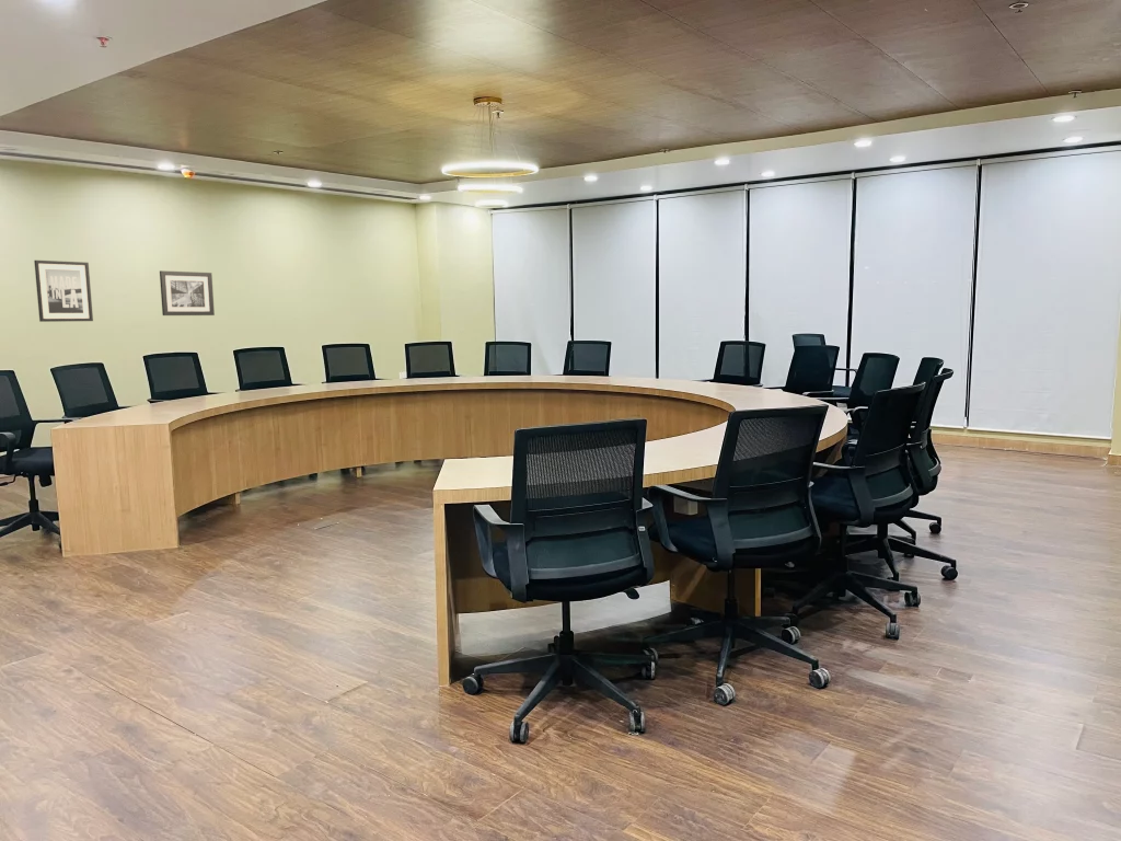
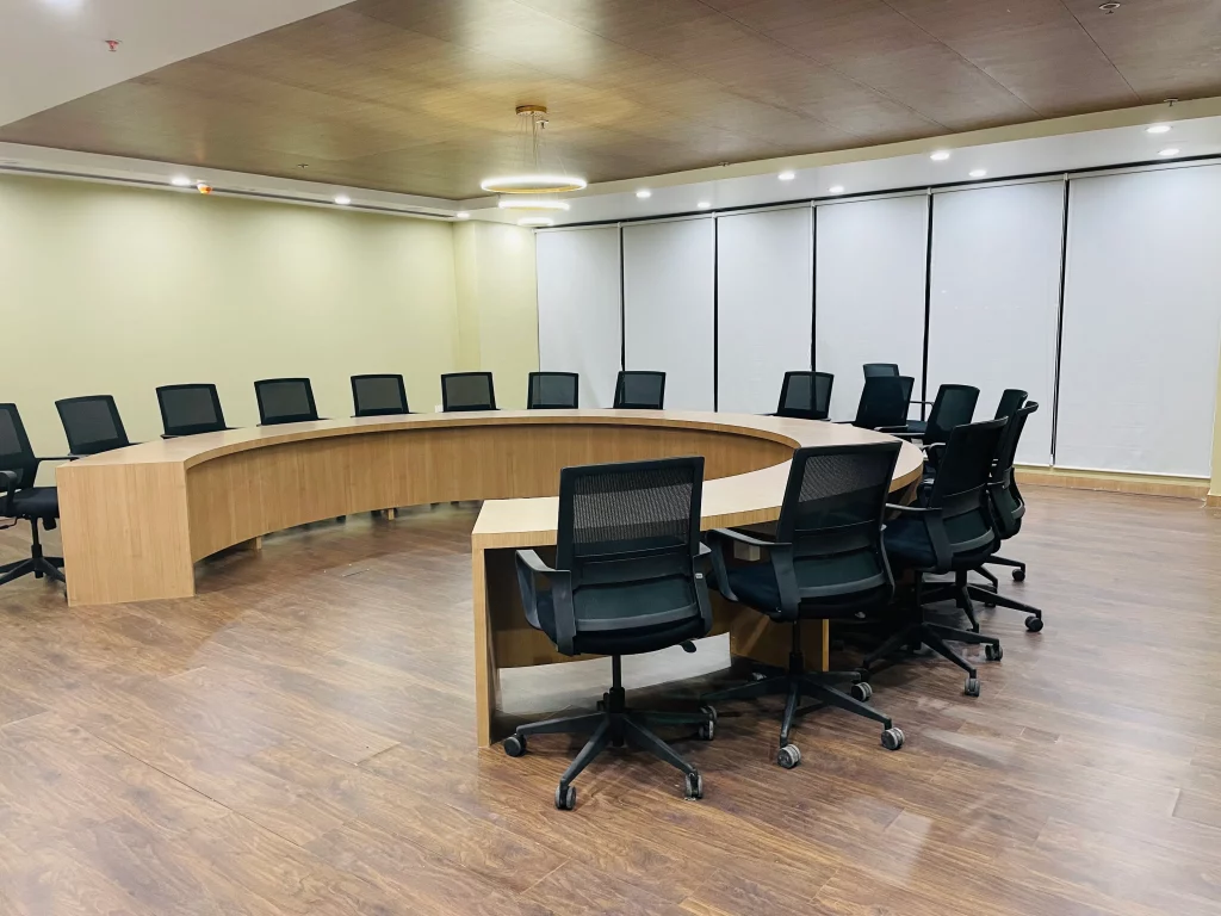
- wall art (187, 293)
- wall art (63, 291)
